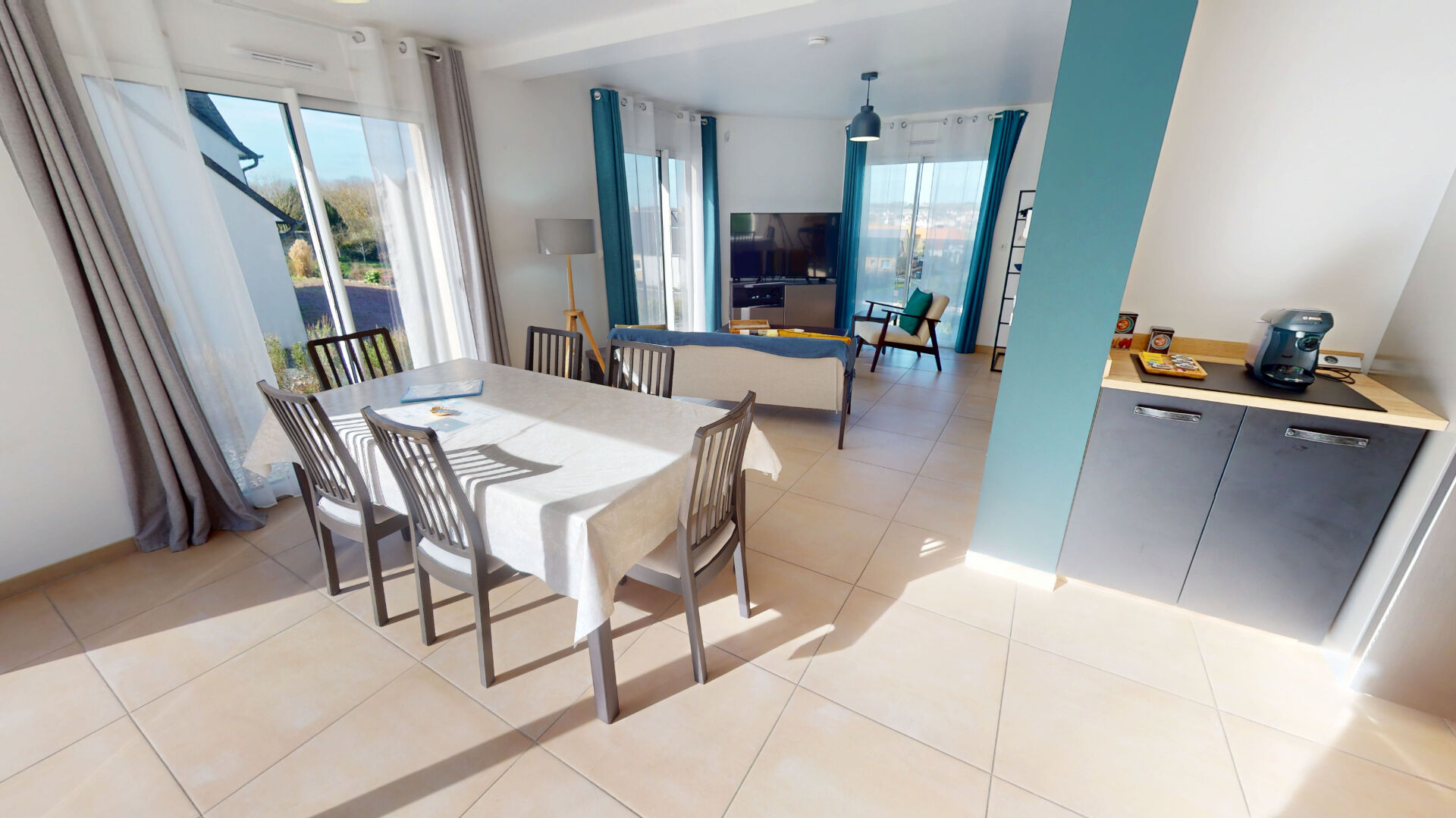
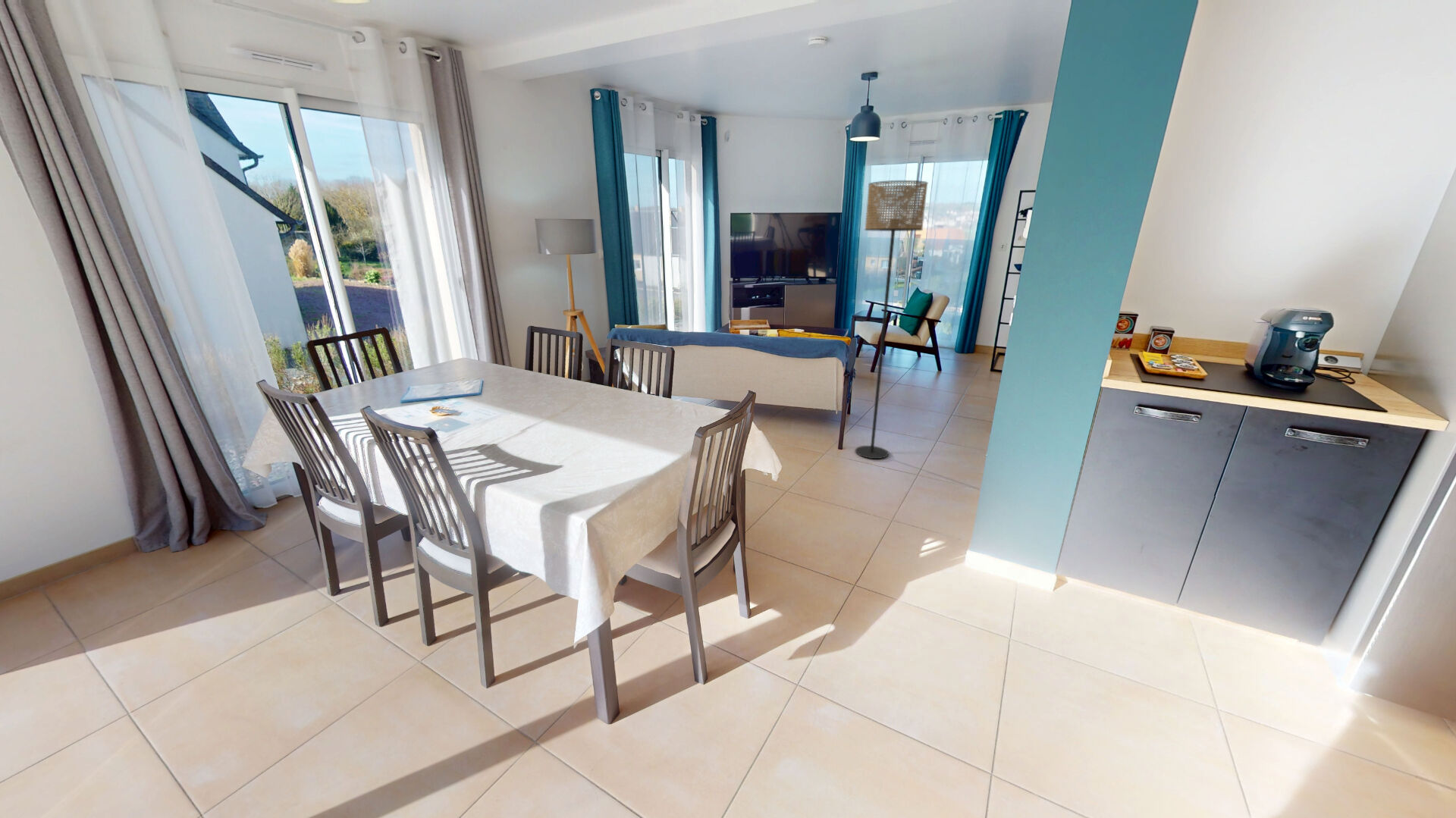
+ floor lamp (883, 328)
